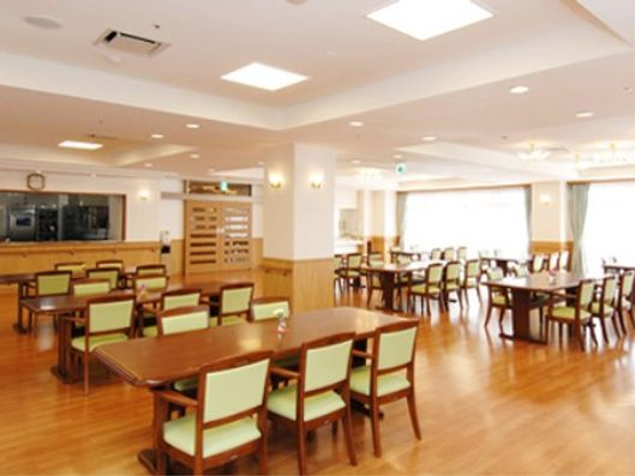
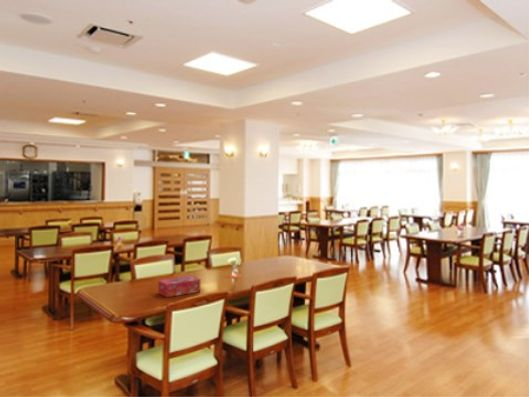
+ tissue box (179, 286)
